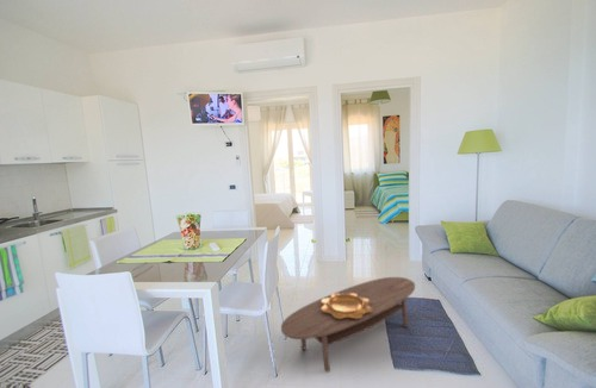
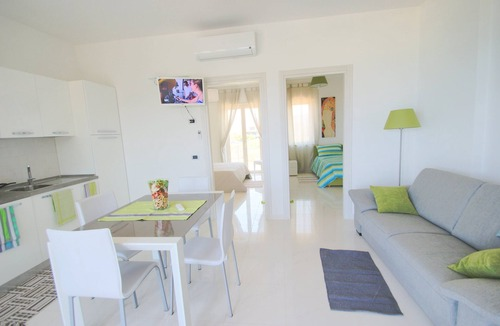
- coffee table (355, 319)
- decorative bowl (346, 303)
